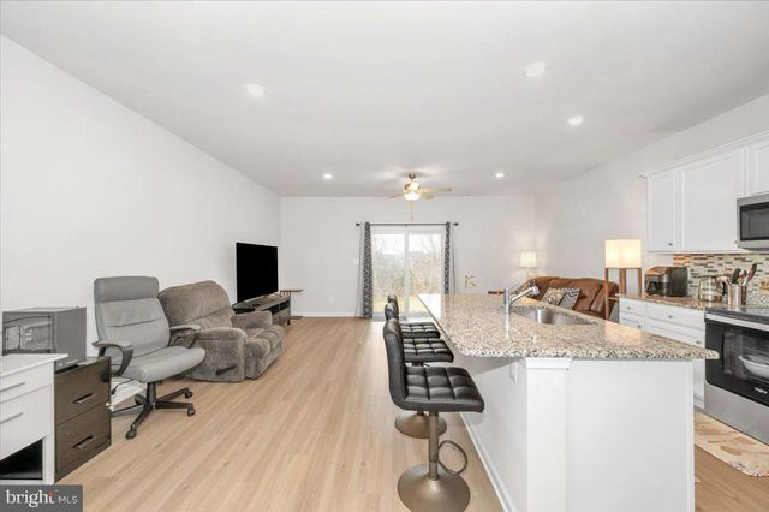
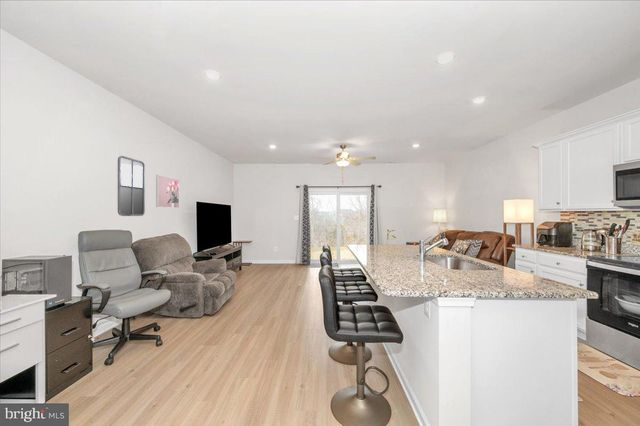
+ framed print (168, 192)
+ home mirror (131, 187)
